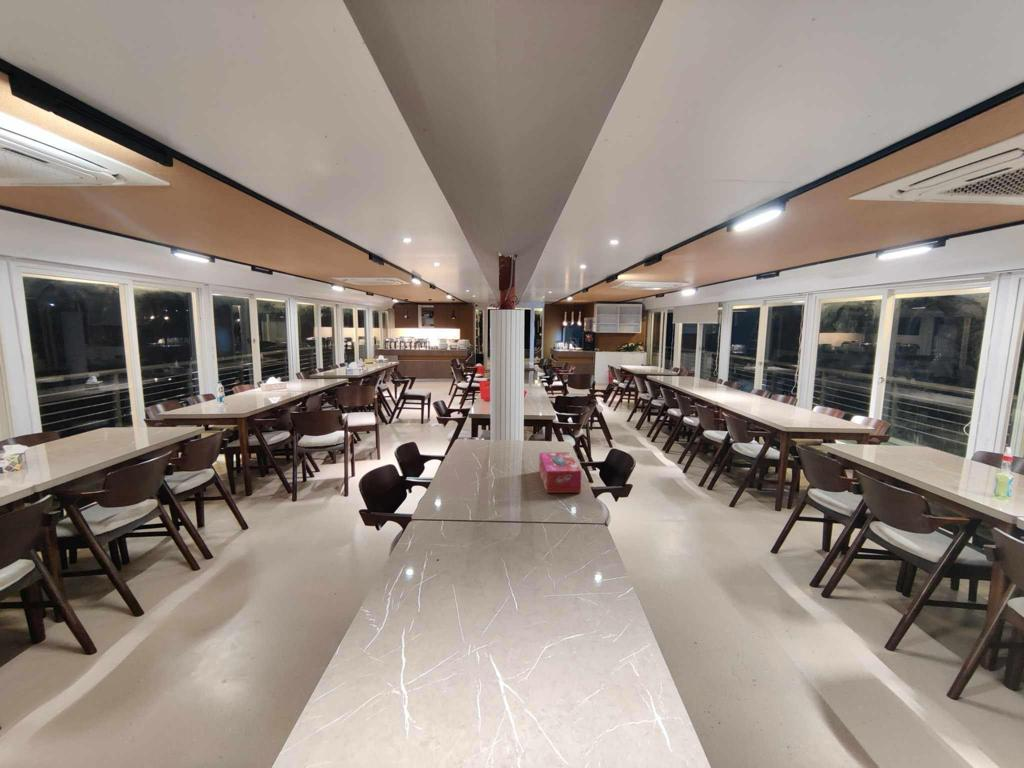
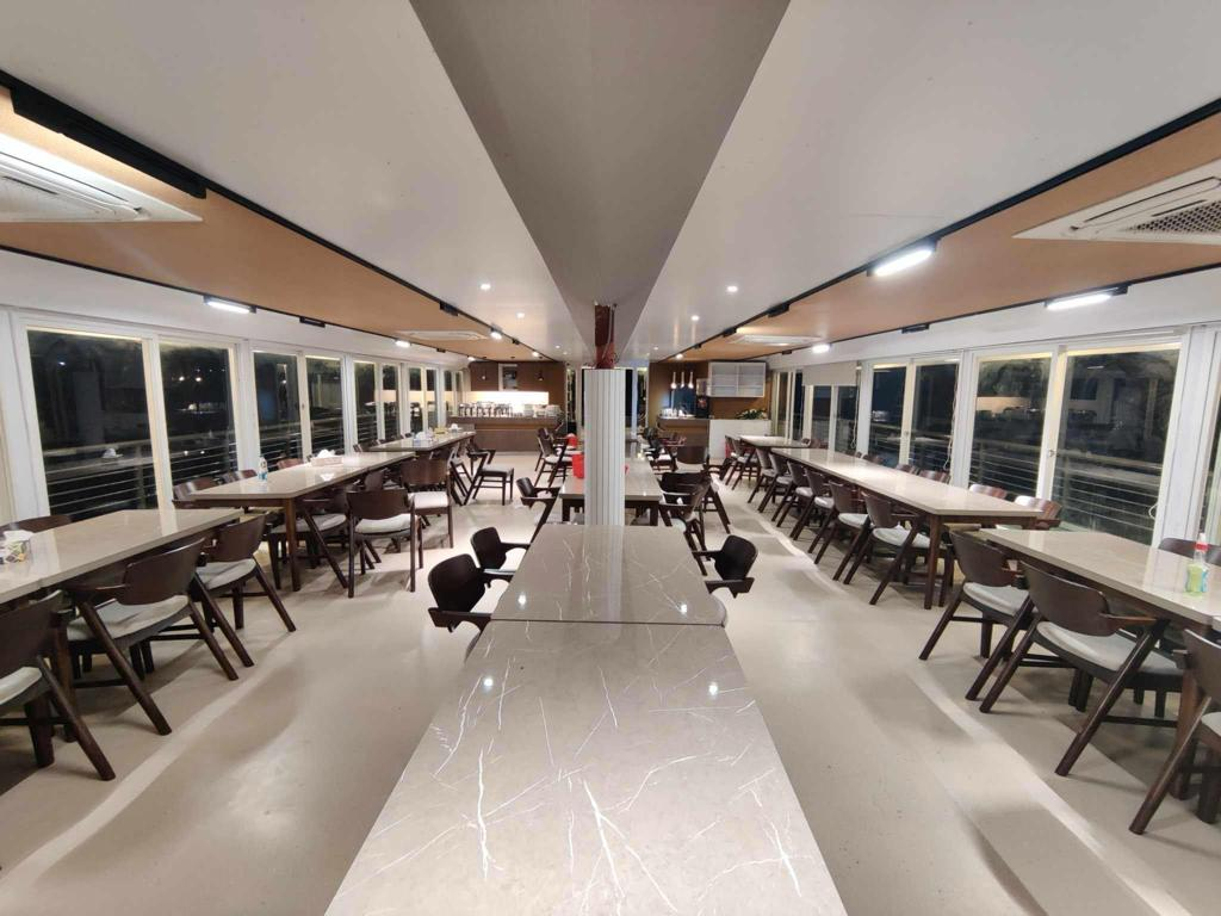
- tissue box (558, 471)
